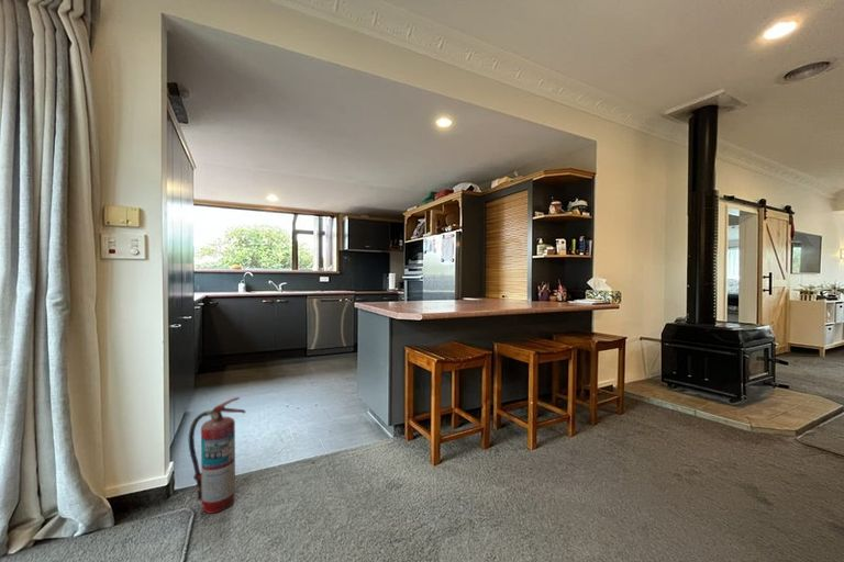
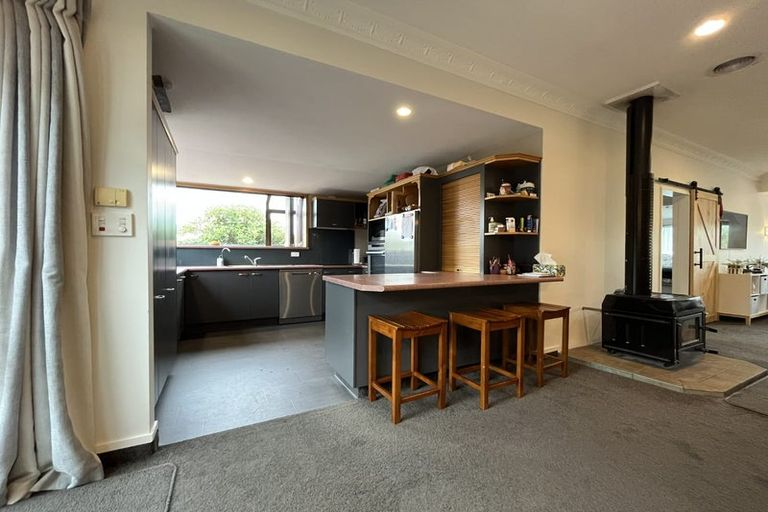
- fire extinguisher (218, 451)
